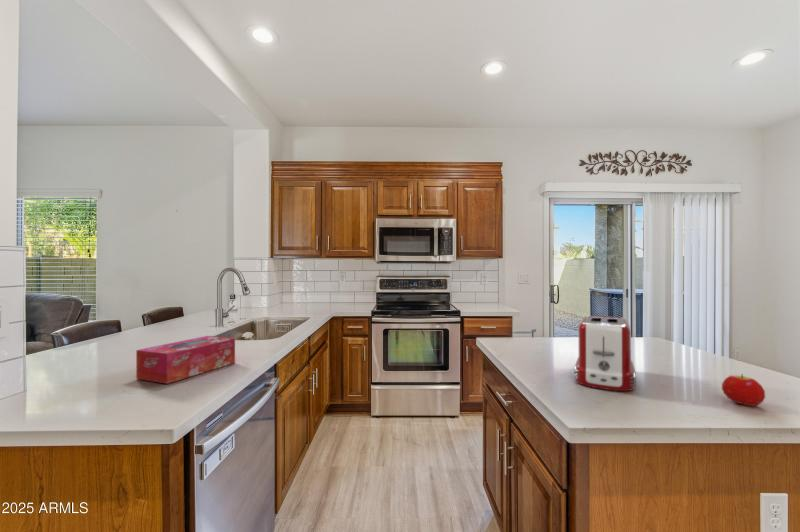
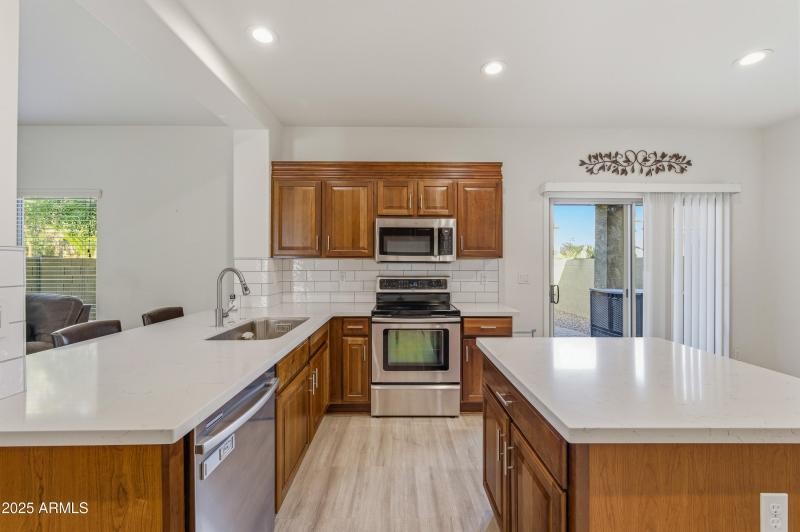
- tissue box (189, 356)
- fruit (743, 388)
- toaster (604, 348)
